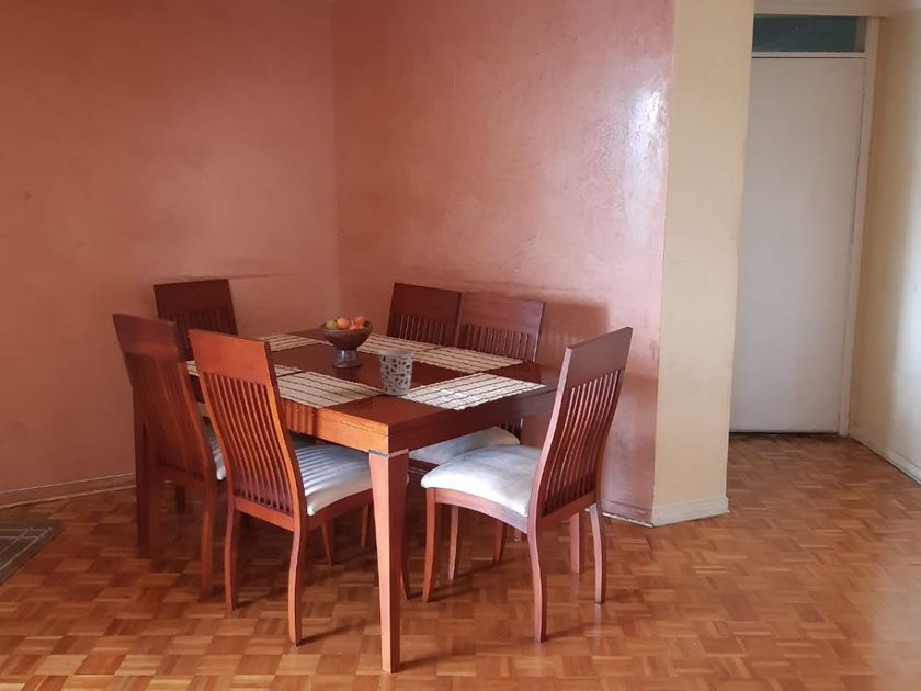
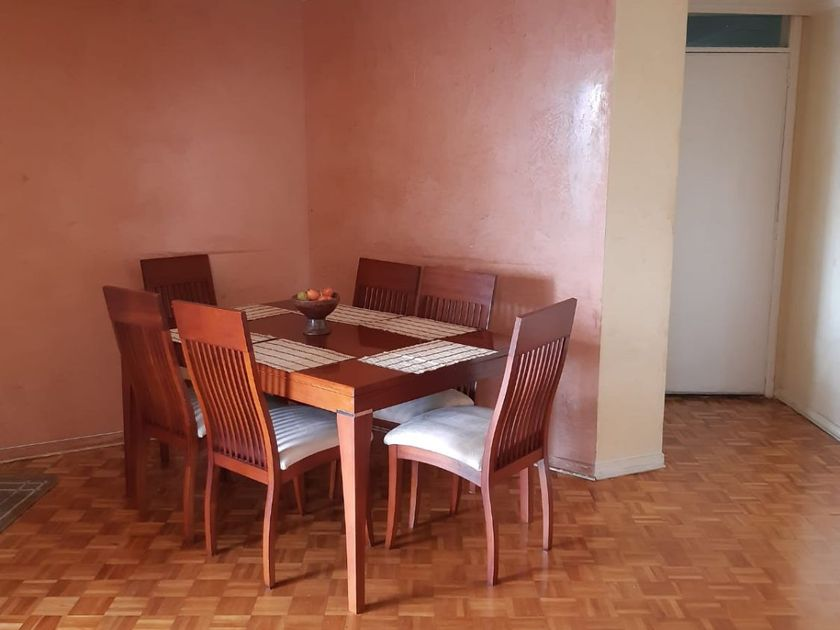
- cup (396, 372)
